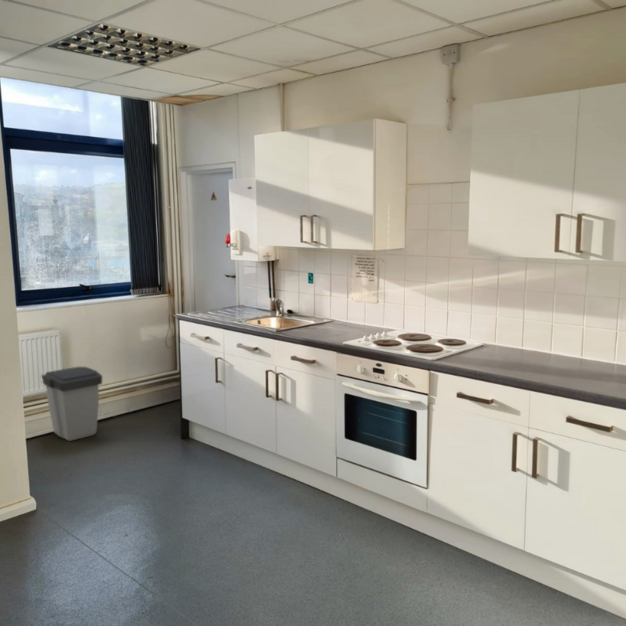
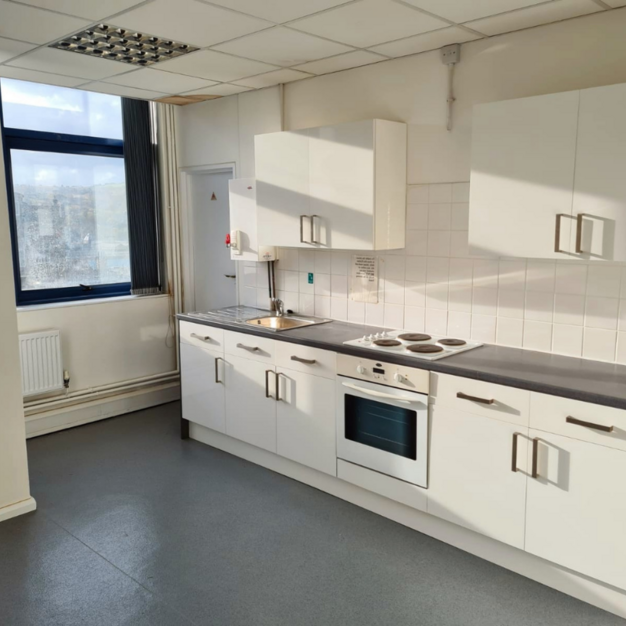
- trash can (71, 402)
